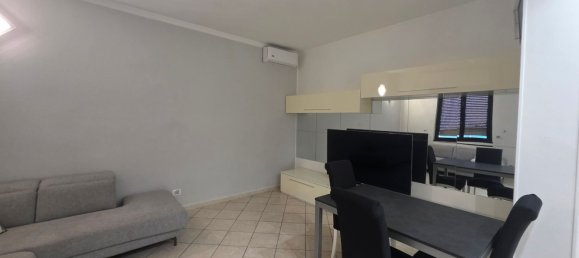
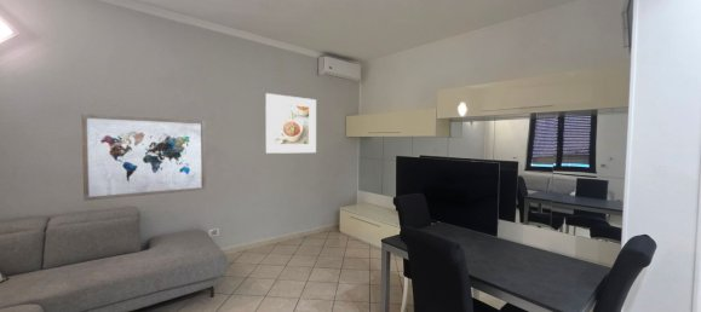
+ wall art (150, 156)
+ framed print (292, 125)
